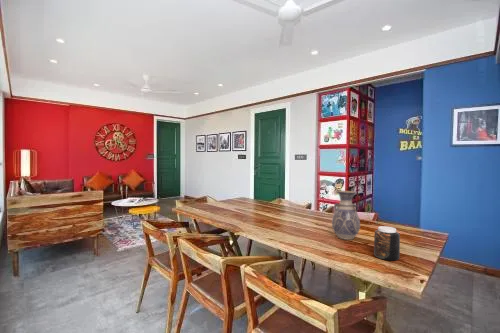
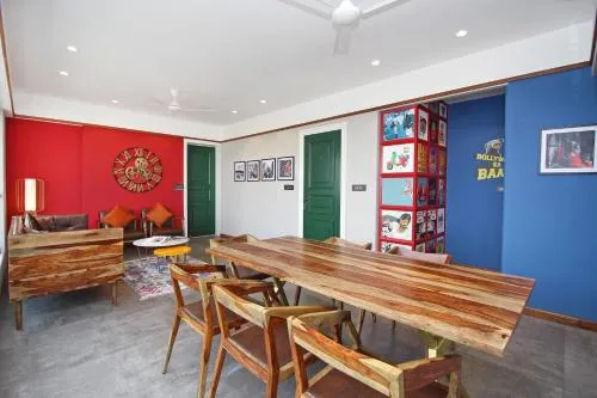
- vase (345, 214)
- jar (386, 242)
